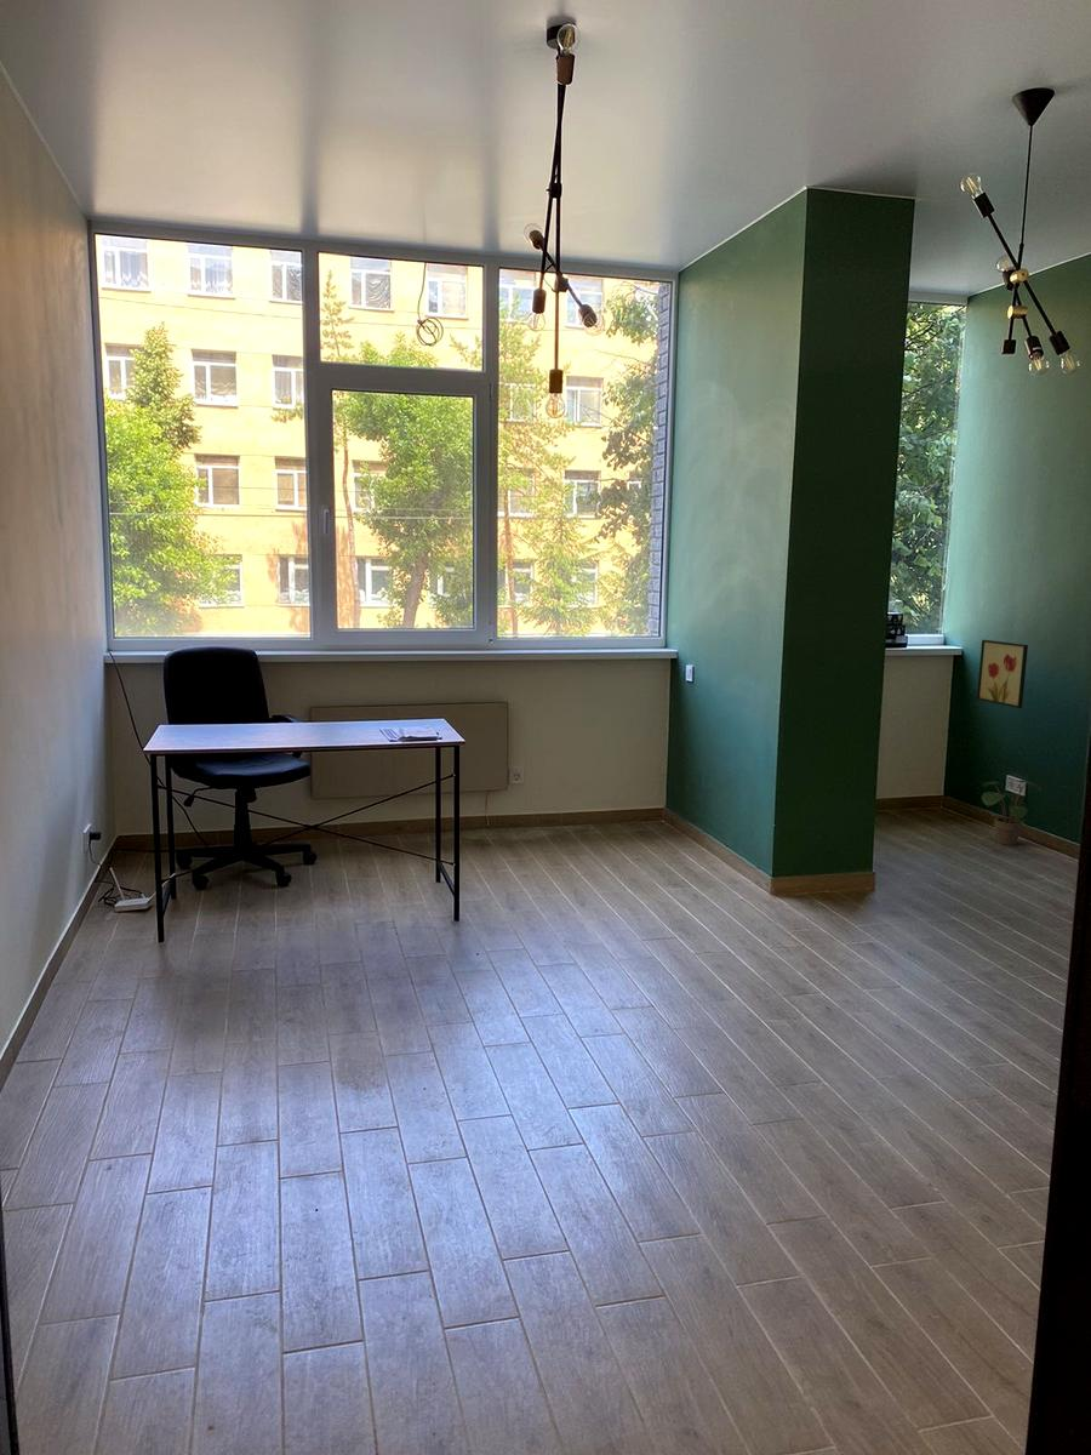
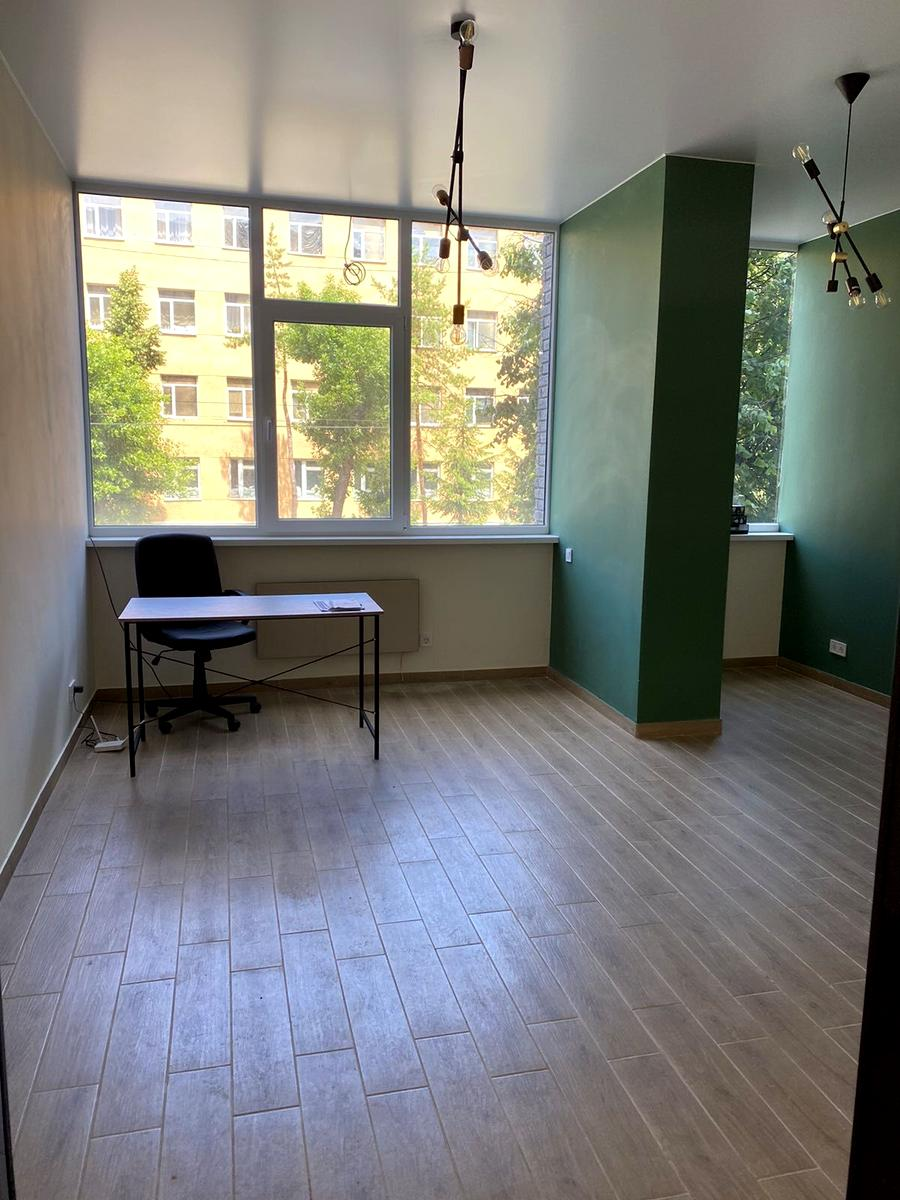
- wall art (1003, 673)
- potted plant (1010, 812)
